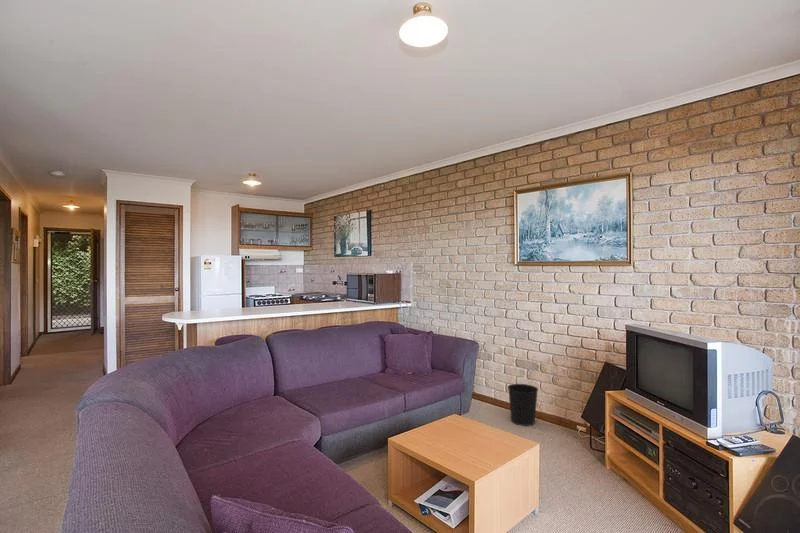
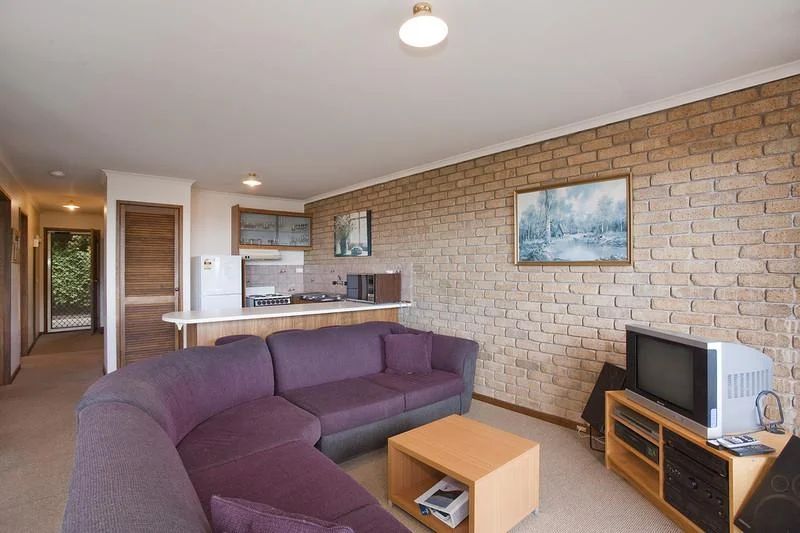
- wastebasket (522, 404)
